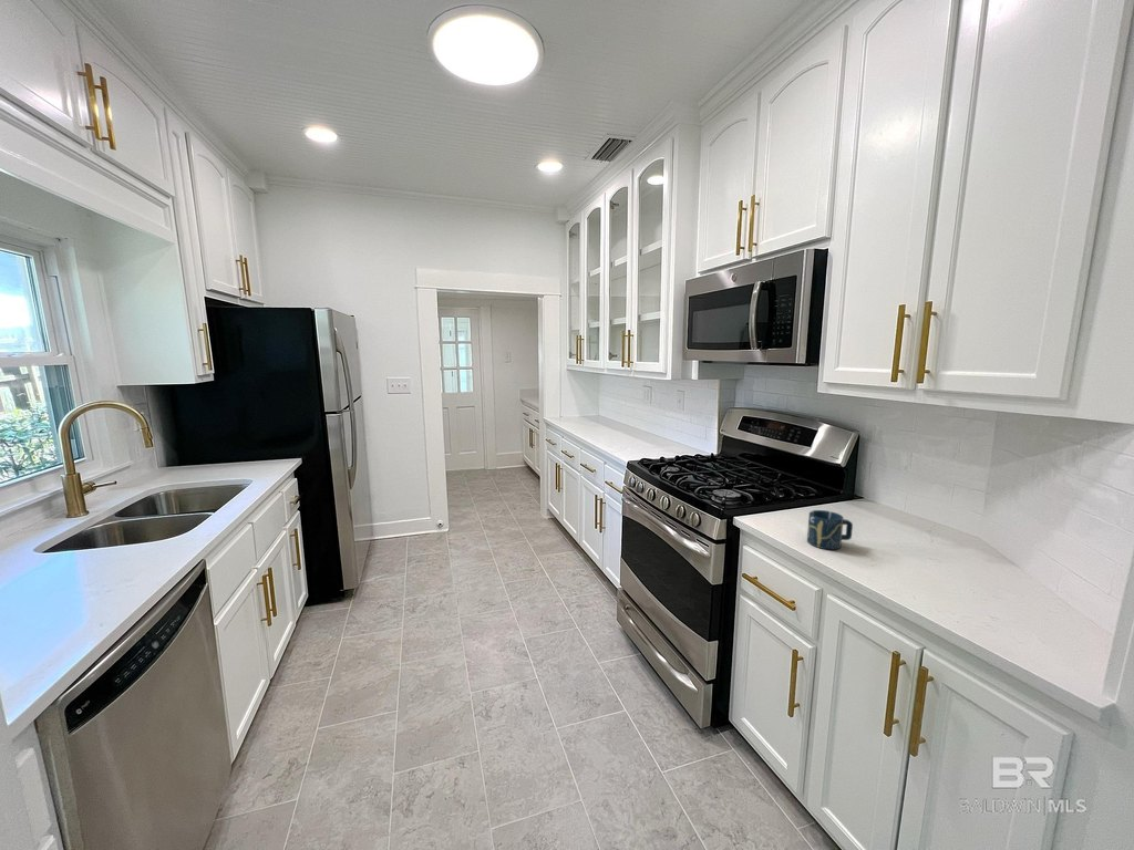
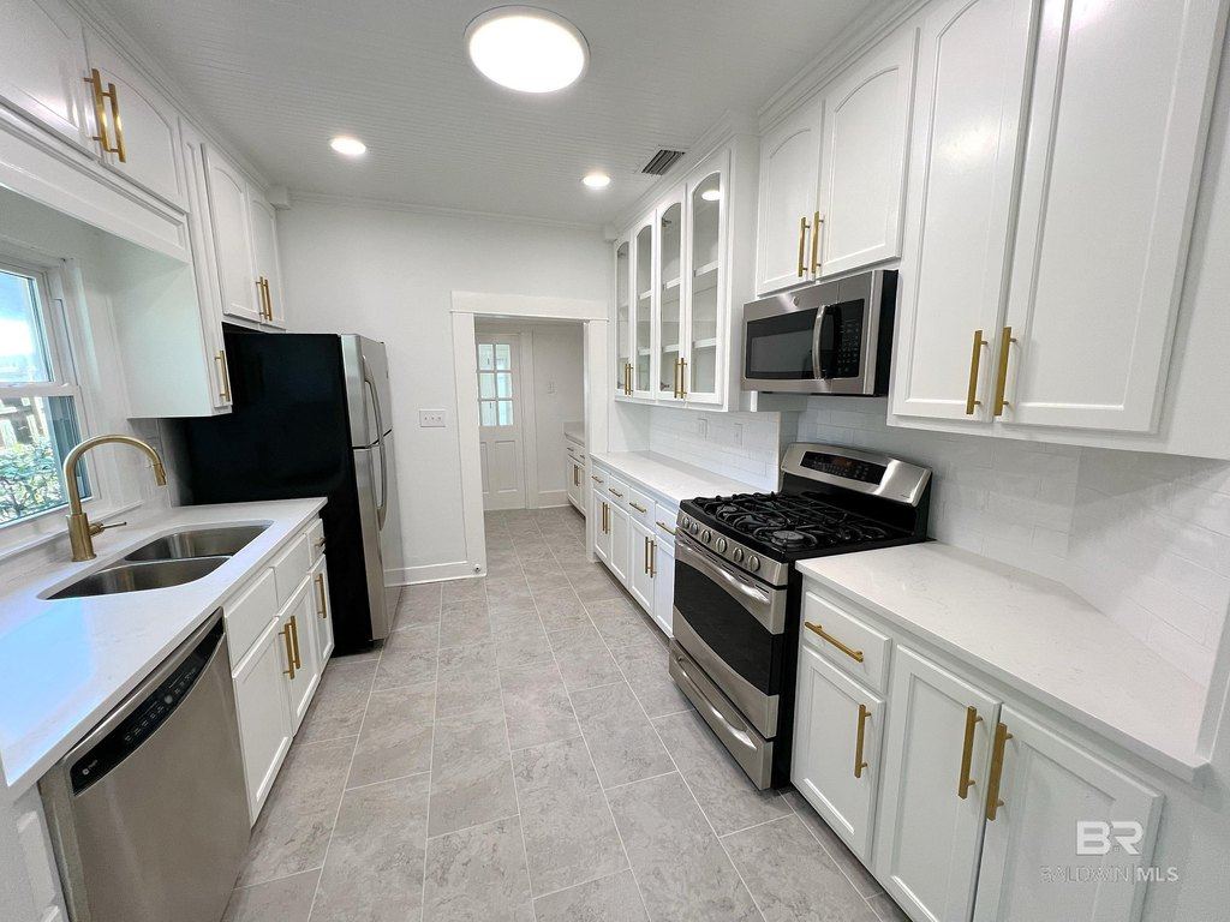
- cup (829, 529)
